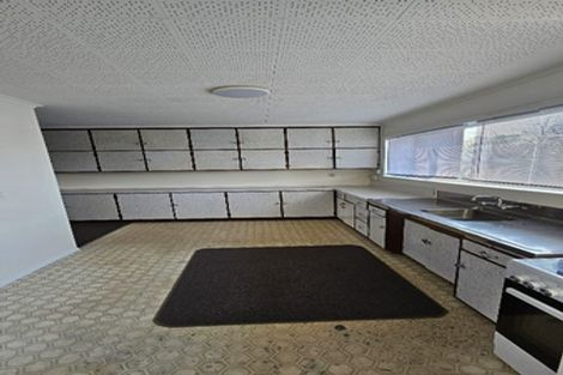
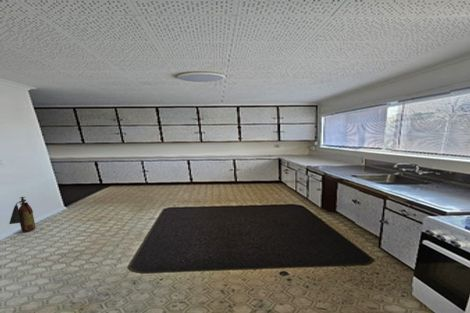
+ fire extinguisher (20, 215)
